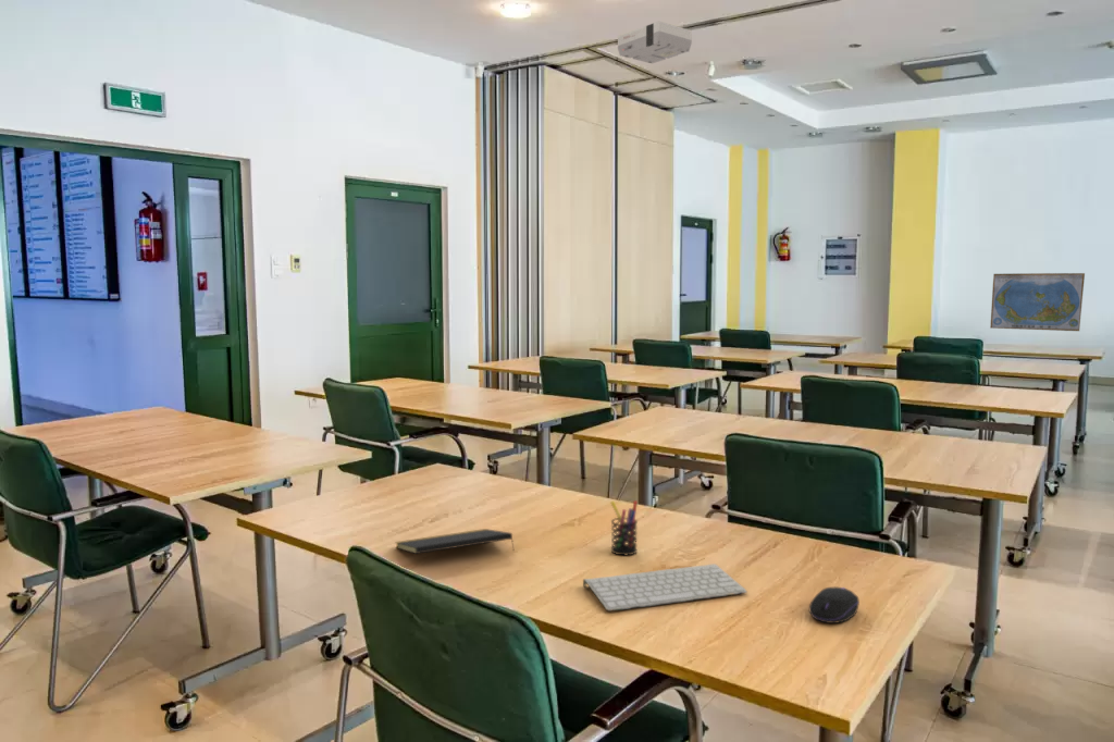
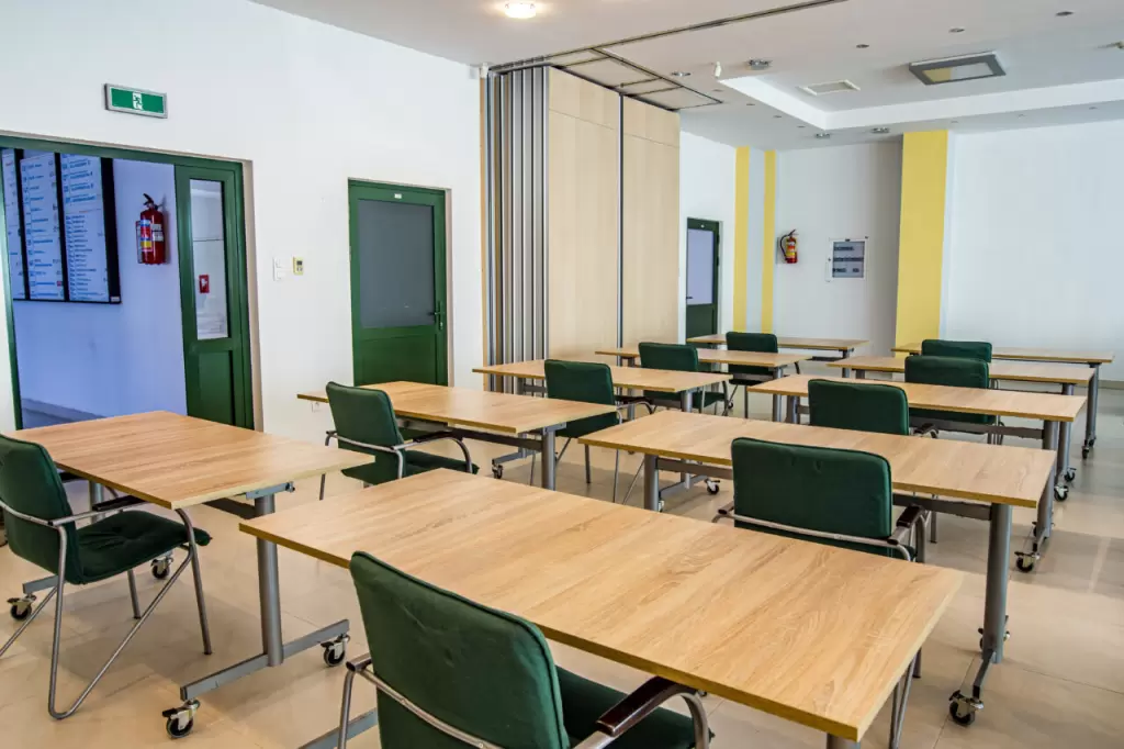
- projector (654, 44)
- computer mouse (833, 602)
- pen holder (627, 524)
- keyboard (664, 584)
- notepad (453, 540)
- world map (1036, 301)
